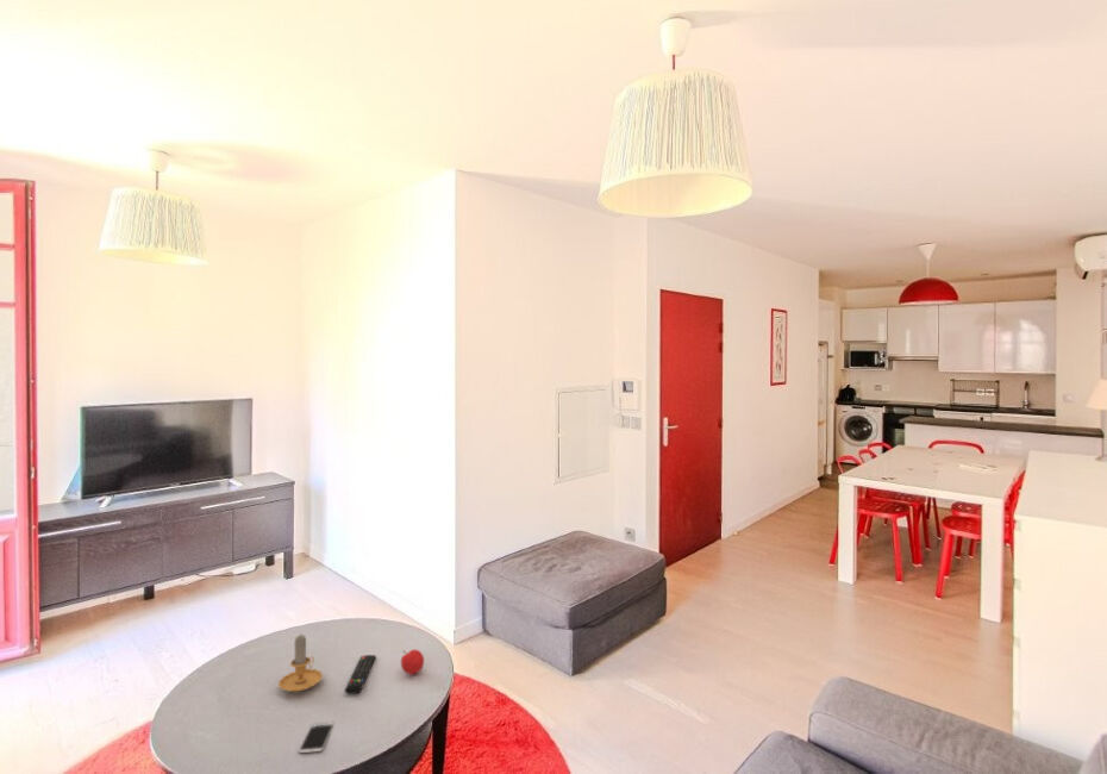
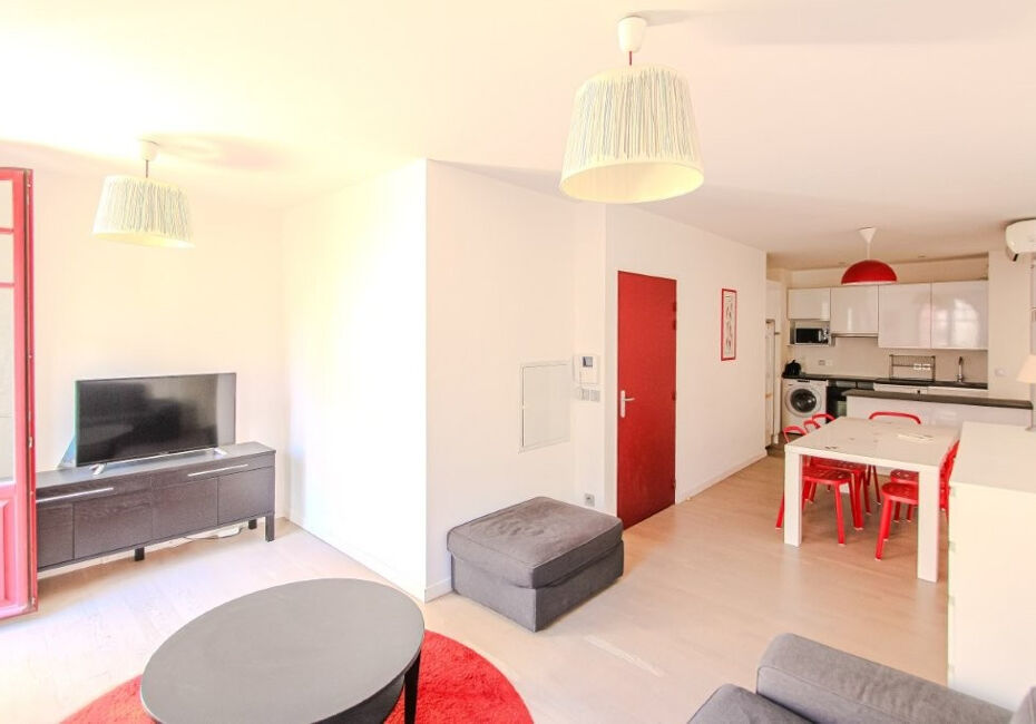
- smartphone (317, 736)
- fruit (412, 662)
- candle (302, 657)
- remote control (361, 673)
